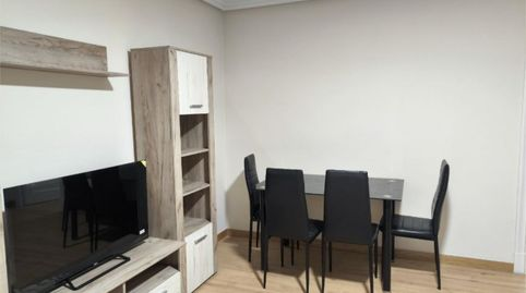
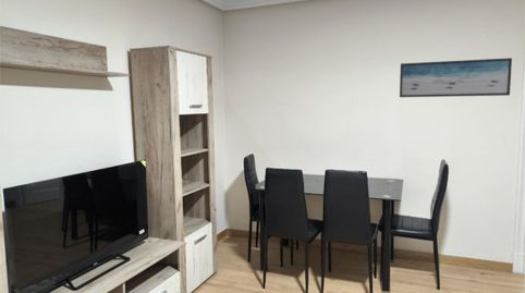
+ wall art (452, 78)
